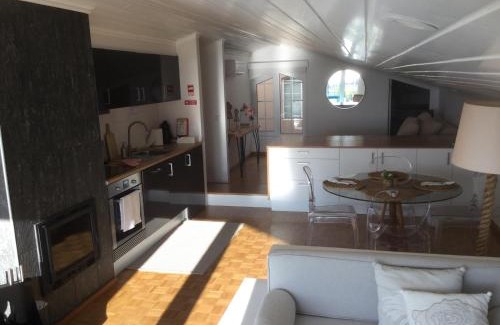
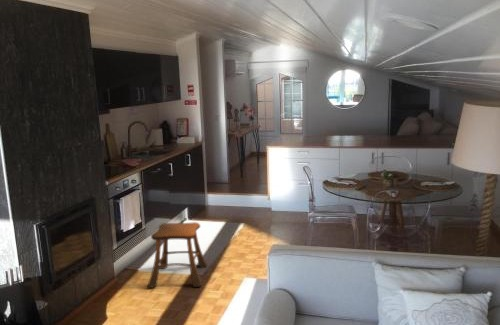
+ stool (177, 252)
